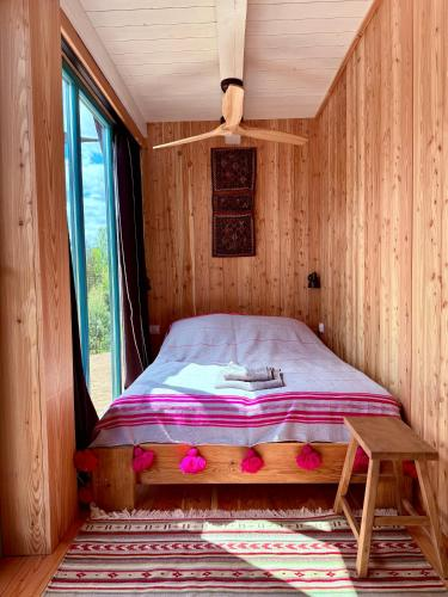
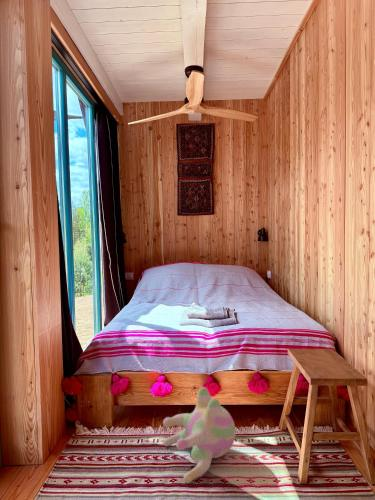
+ plush toy (201, 425)
